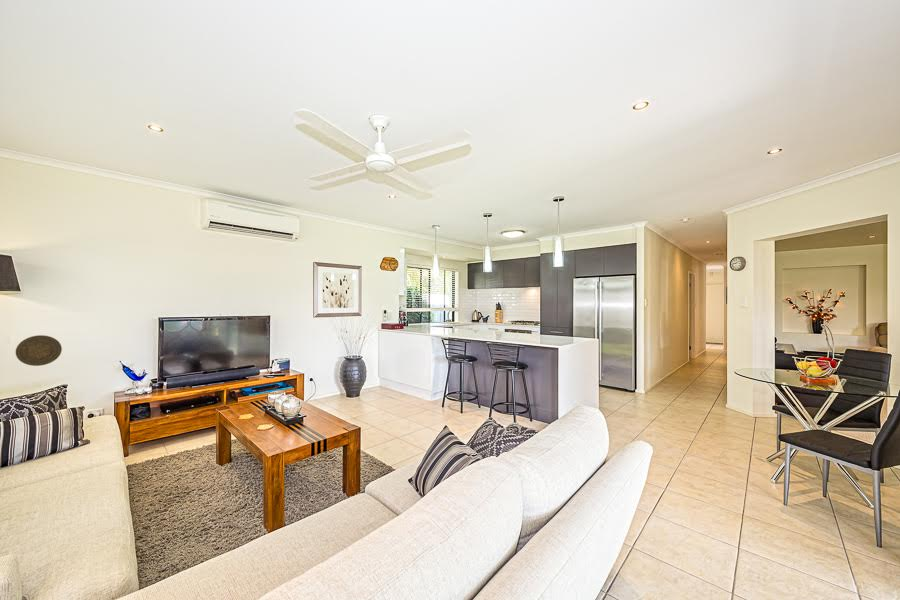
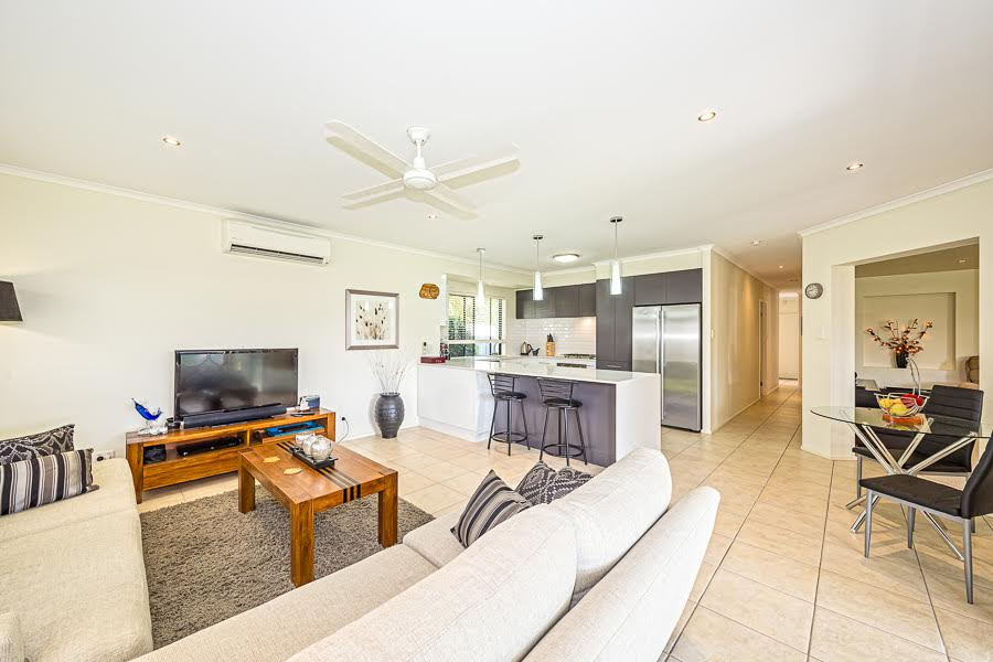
- decorative plate (39, 350)
